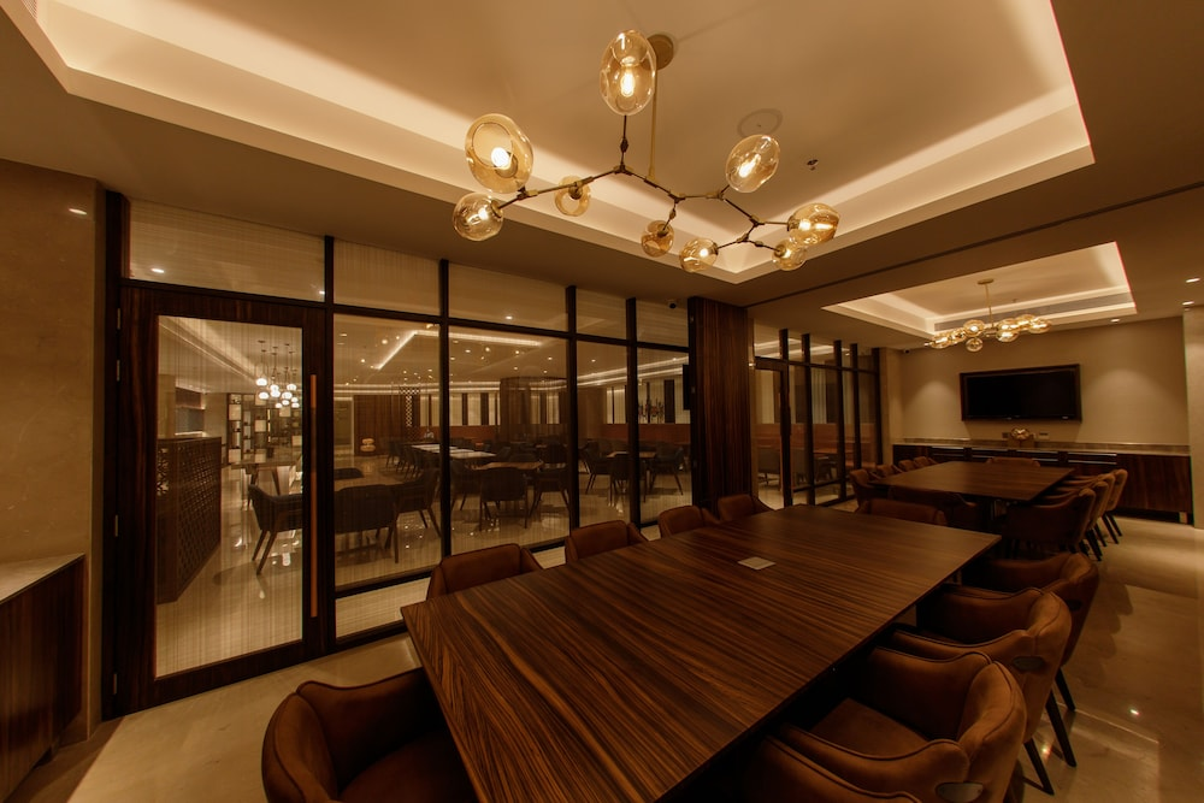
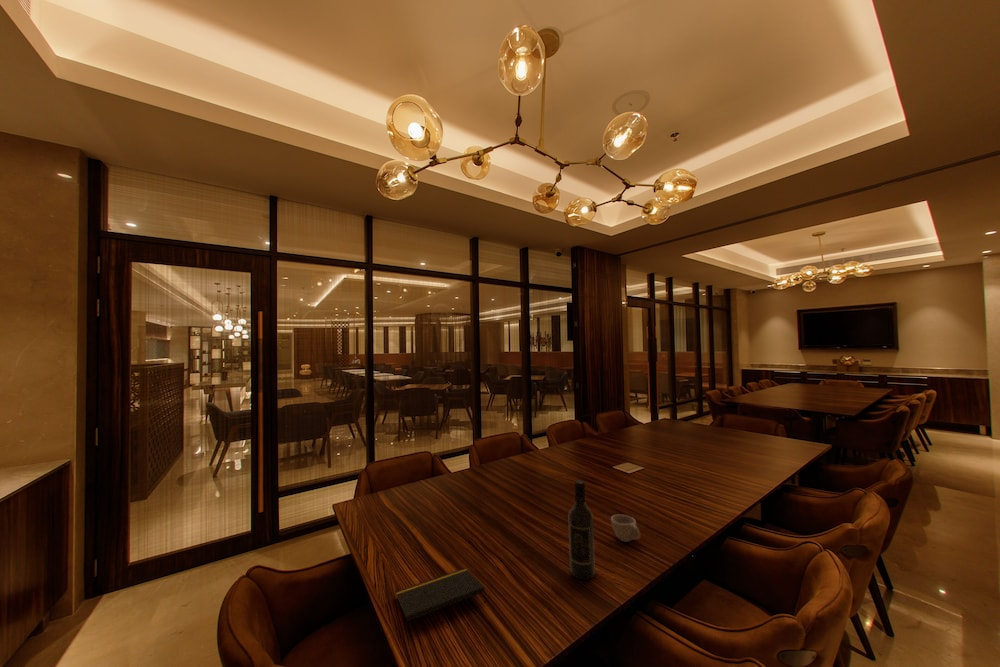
+ notepad (439, 591)
+ wine bottle (581, 527)
+ cup (627, 530)
